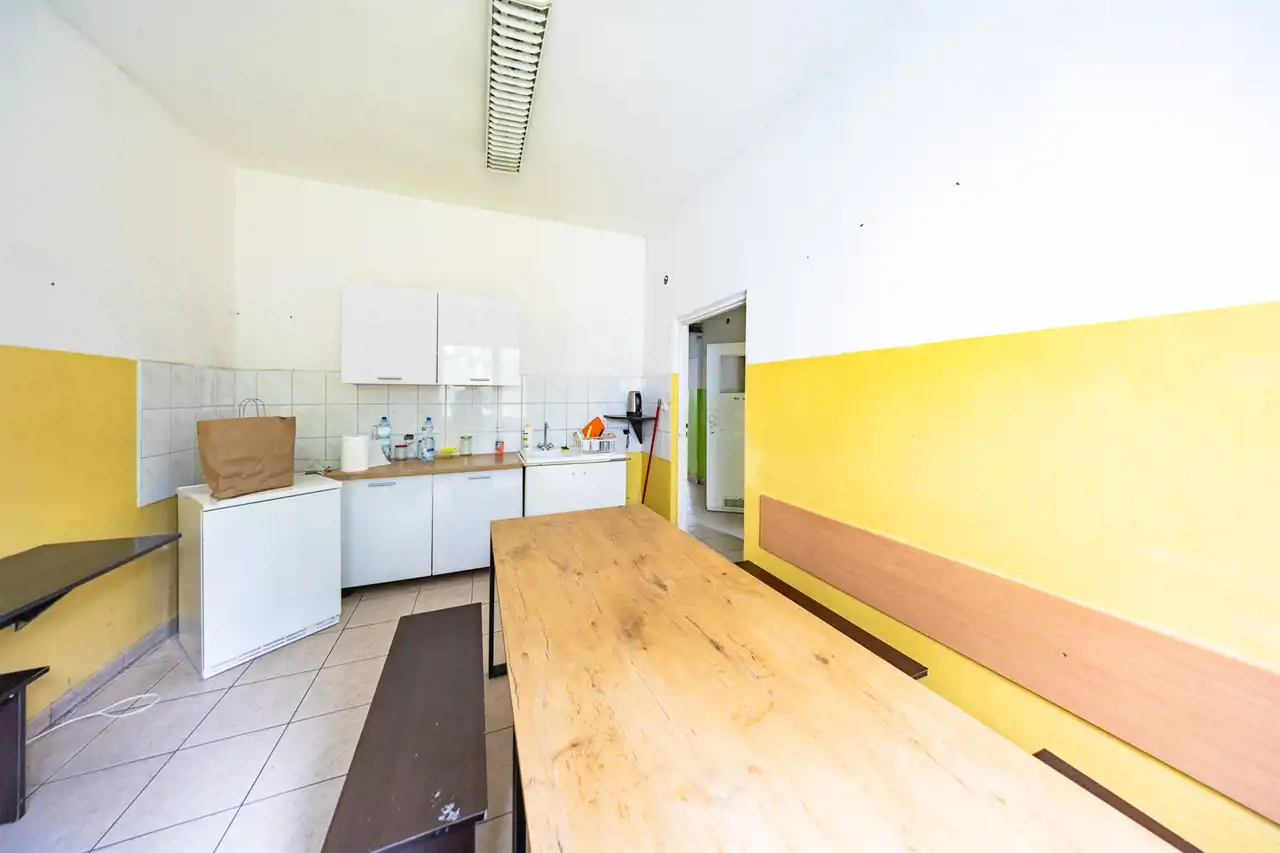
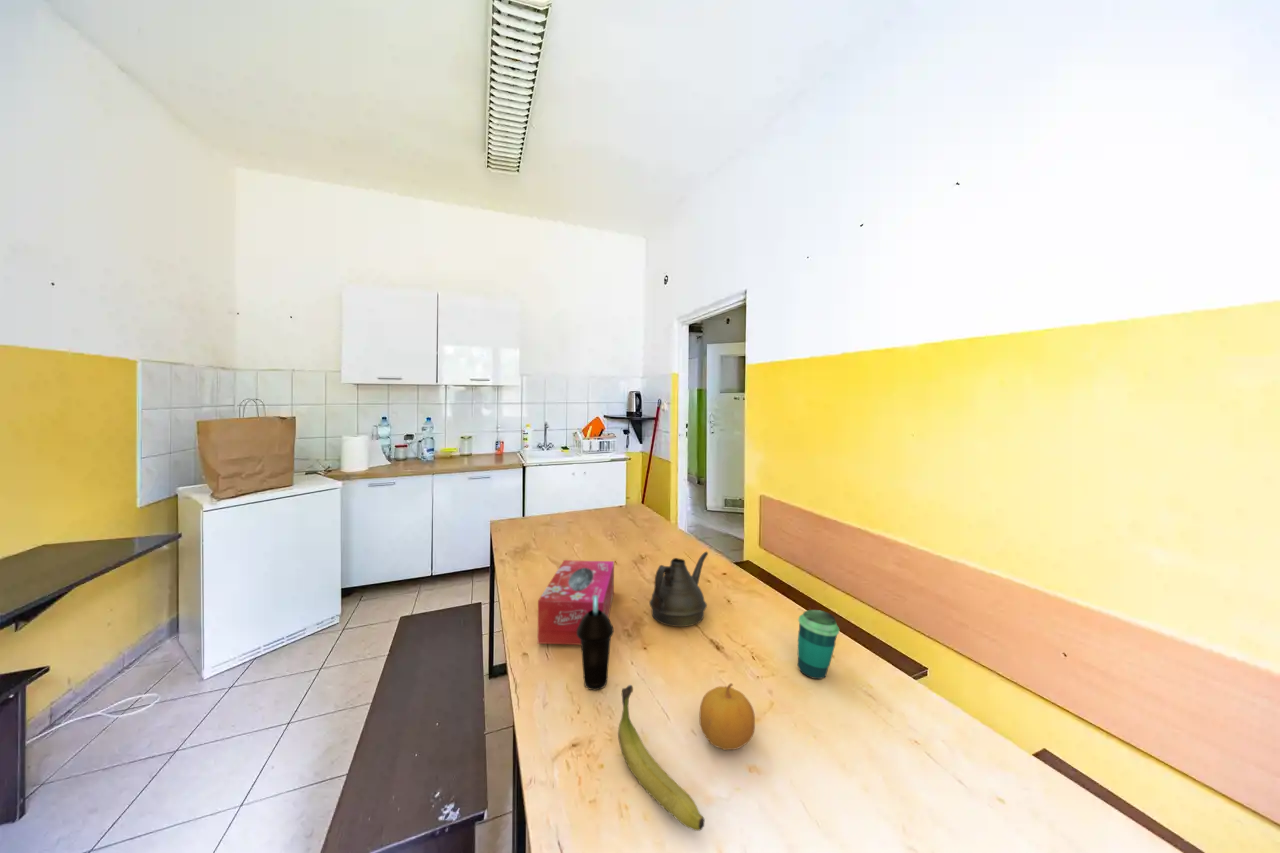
+ tissue box (580, 597)
+ cup (595, 639)
+ cup (817, 644)
+ banana (651, 756)
+ fruit (726, 711)
+ teapot (684, 584)
